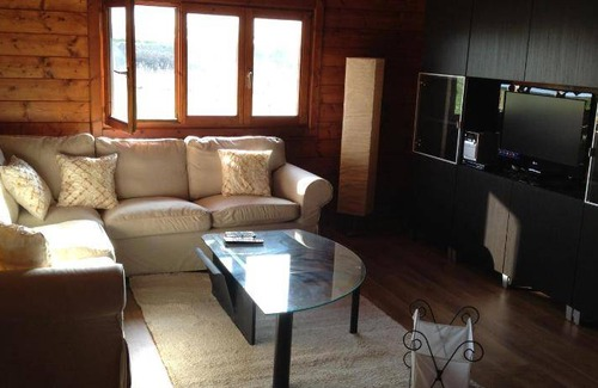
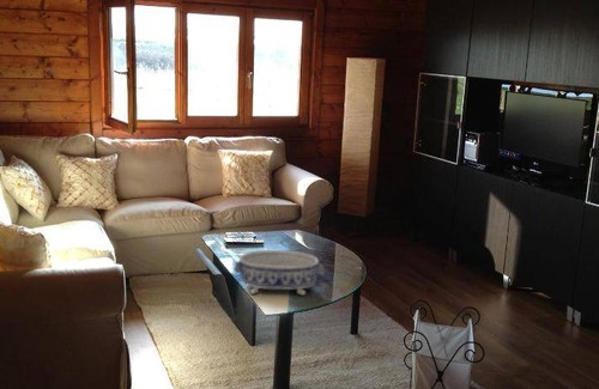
+ decorative bowl (278, 272)
